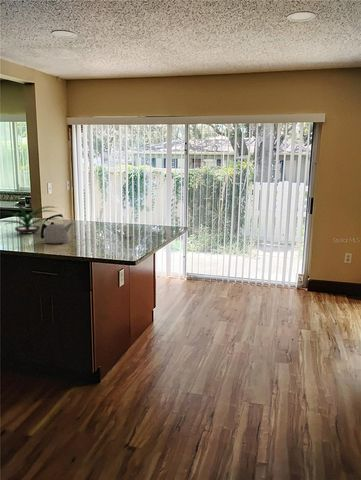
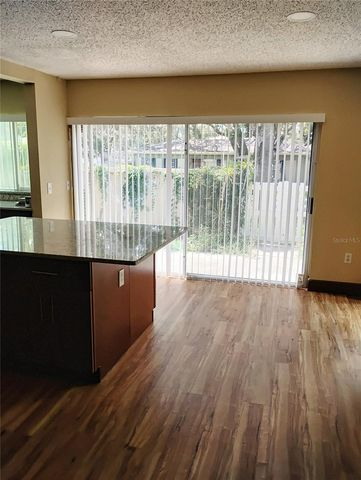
- kettle (56, 228)
- plant (28, 219)
